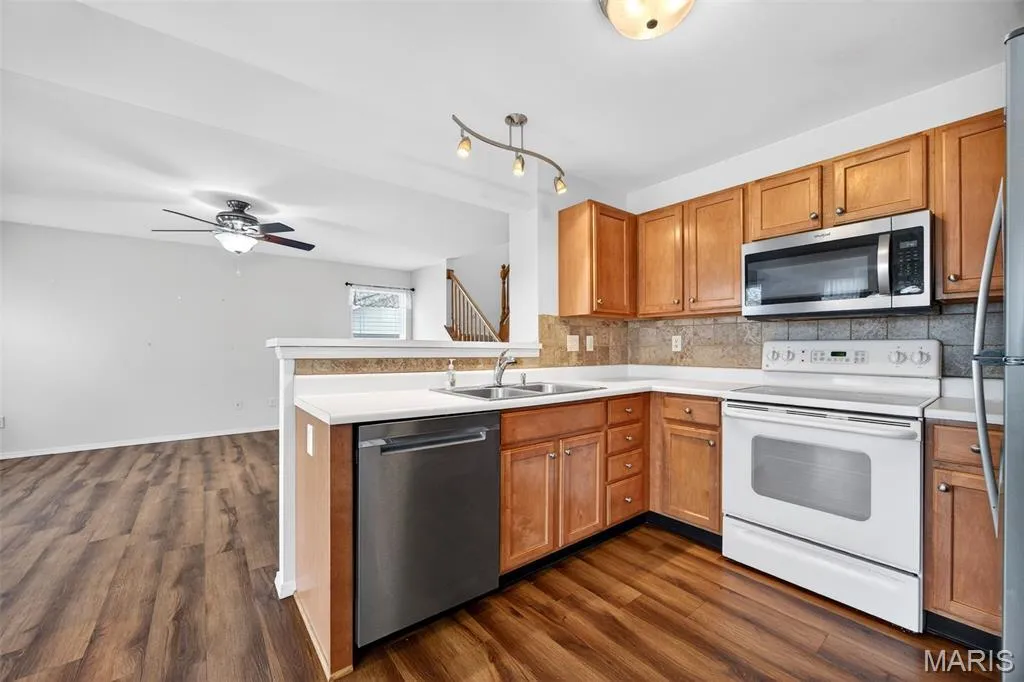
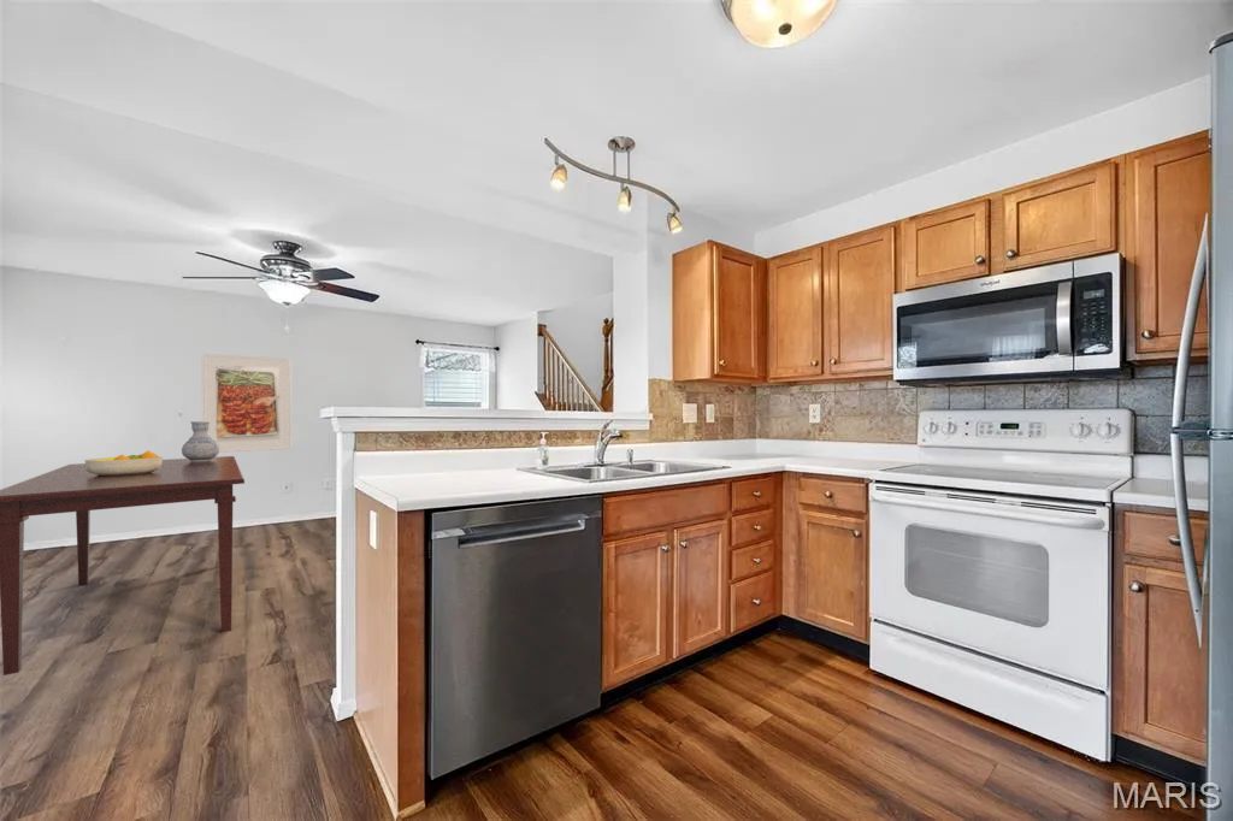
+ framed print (248, 403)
+ fruit bowl (124, 461)
+ vase (200, 441)
+ dining table (146, 504)
